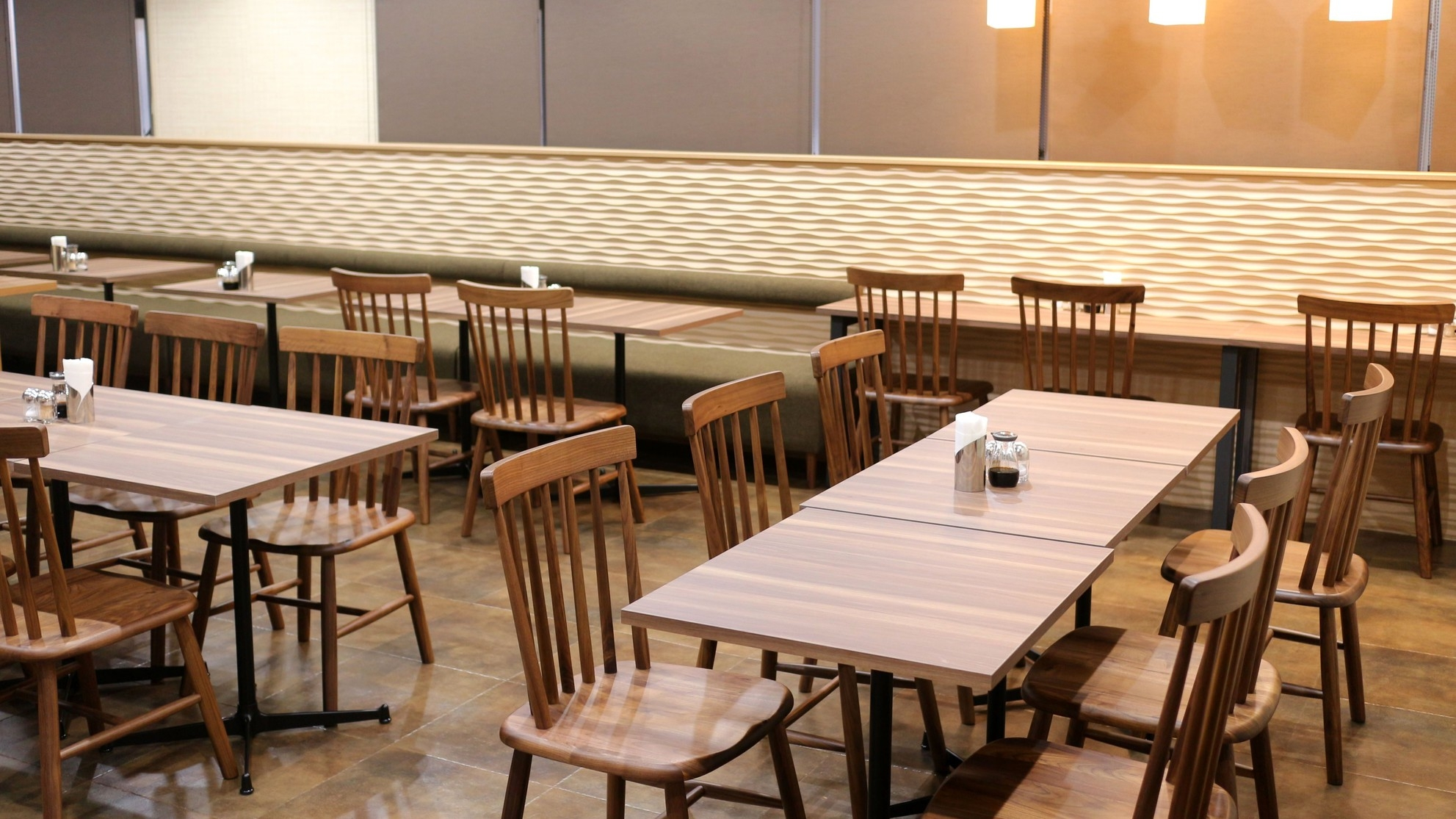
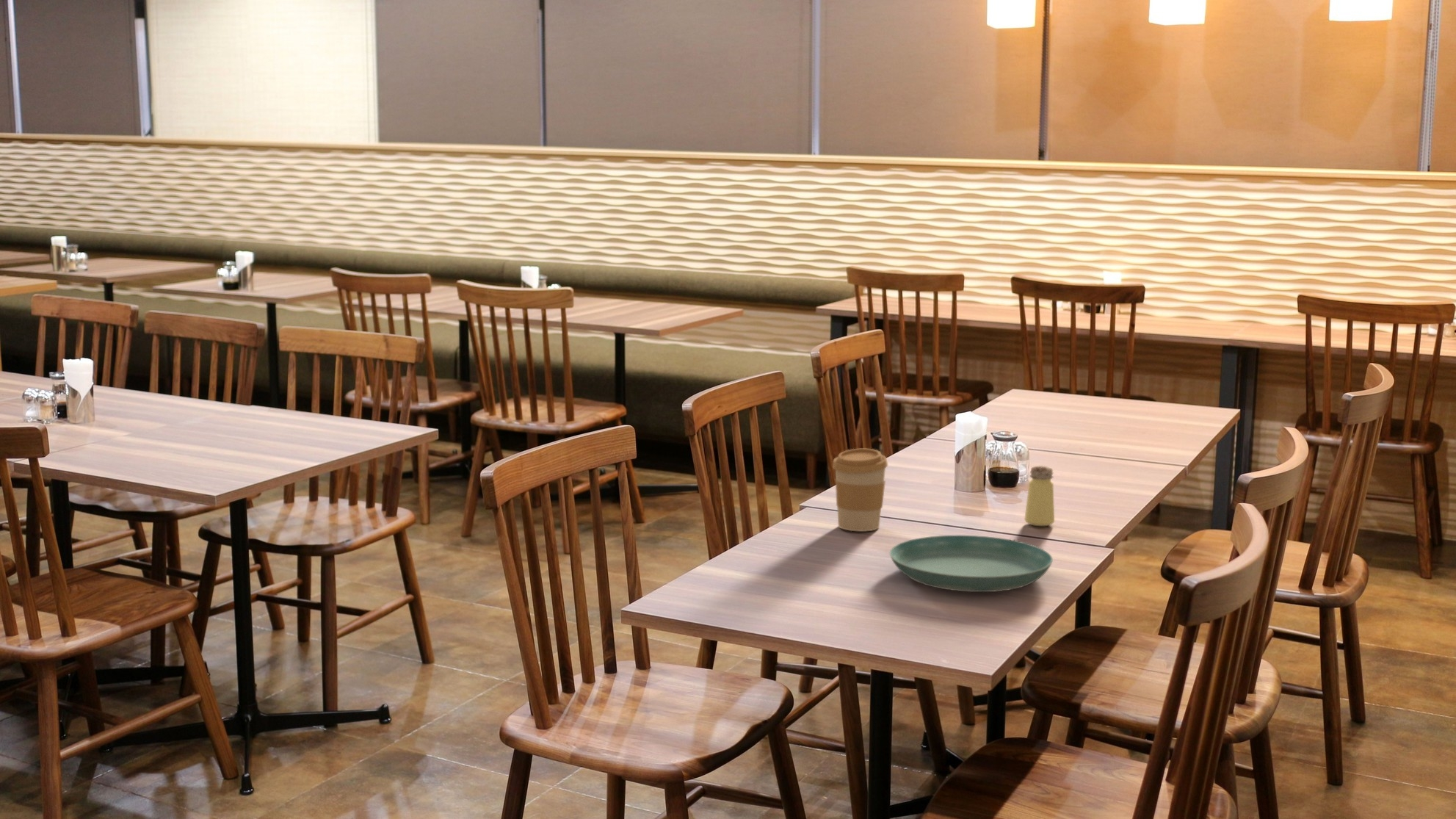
+ coffee cup (859, 489)
+ saltshaker (1040, 495)
+ saucer (970, 564)
